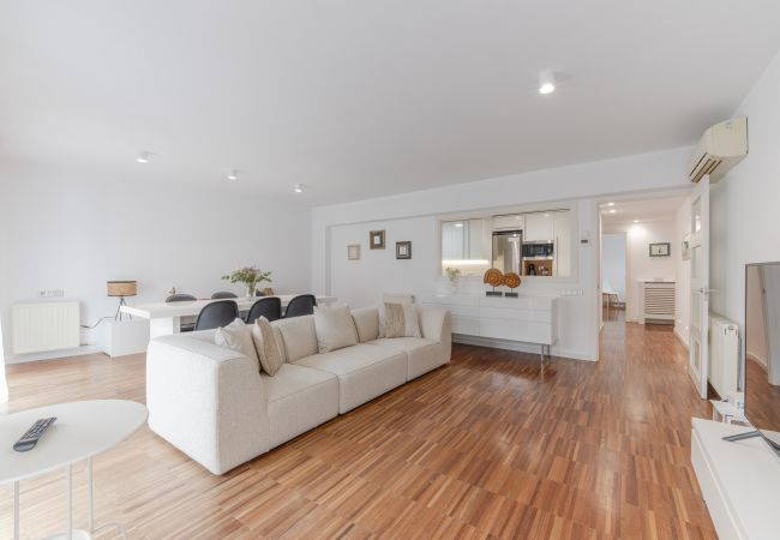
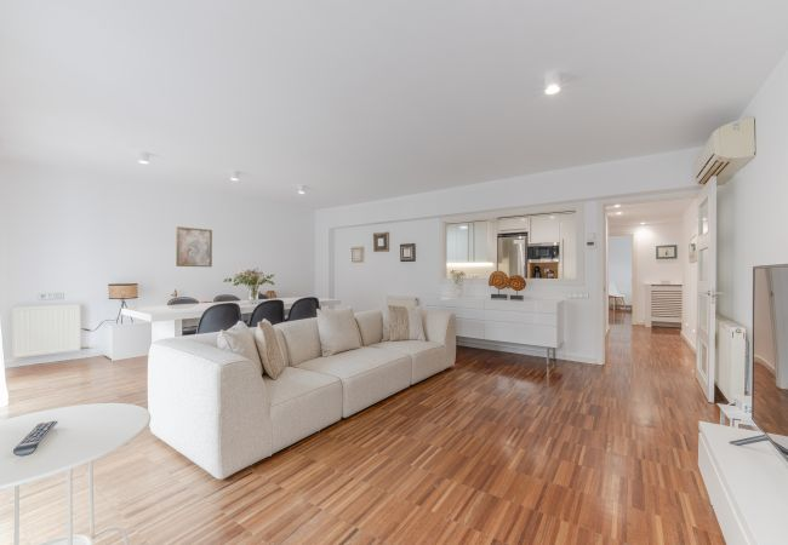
+ wall art (194, 247)
